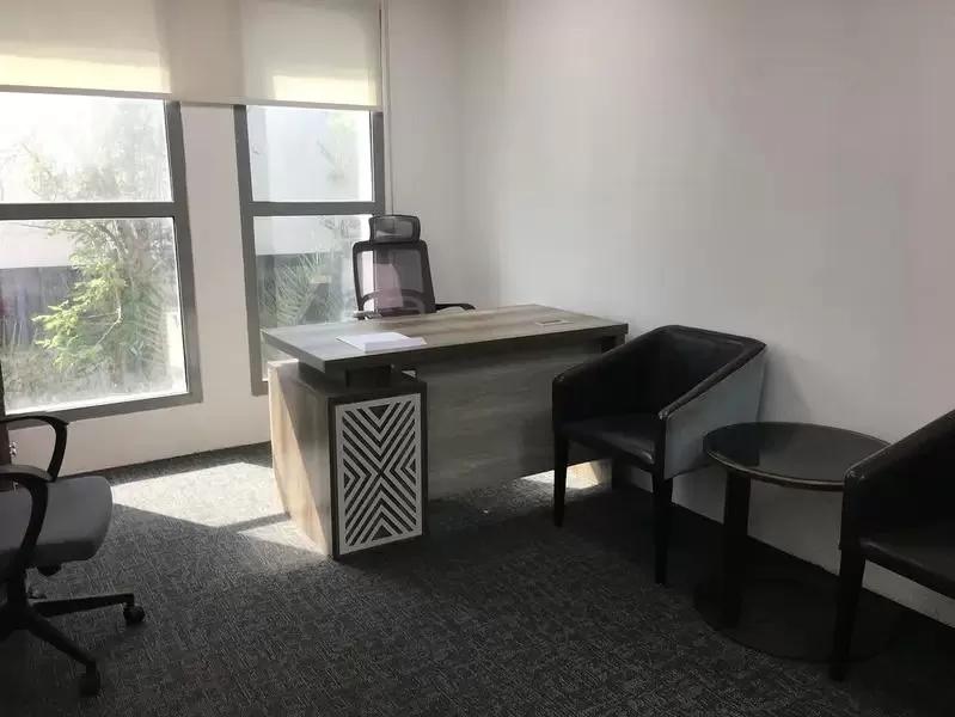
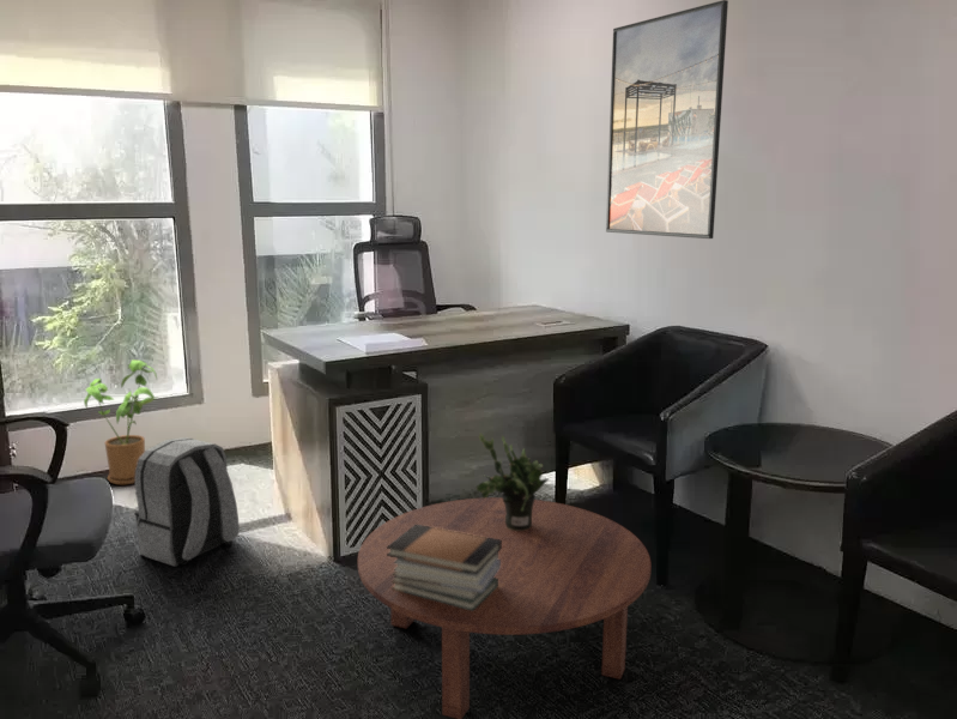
+ house plant (129, 422)
+ potted plant (504, 484)
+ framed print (660, 128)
+ backpack (188, 496)
+ coffee table (502, 599)
+ book stack (446, 564)
